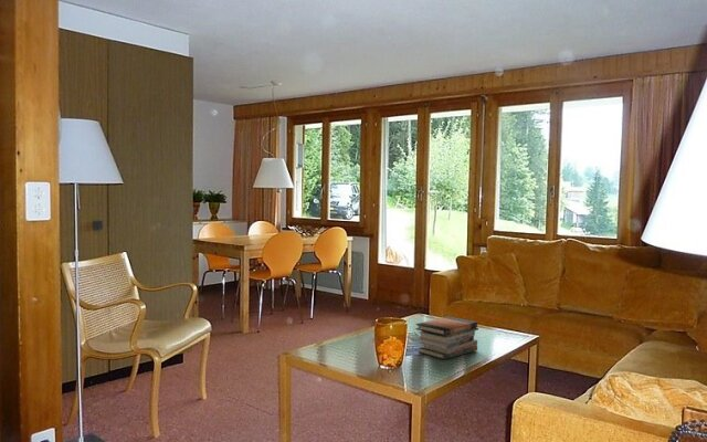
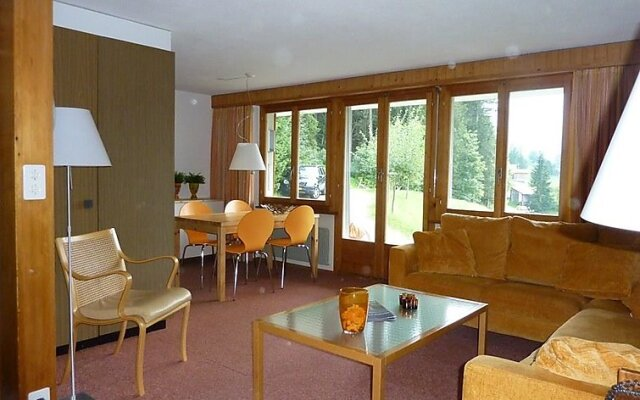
- book stack (446, 337)
